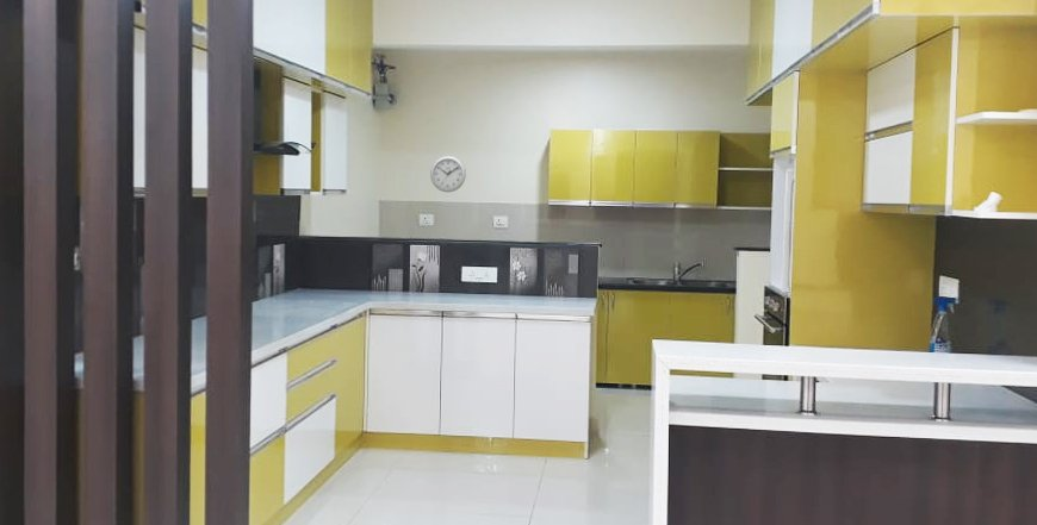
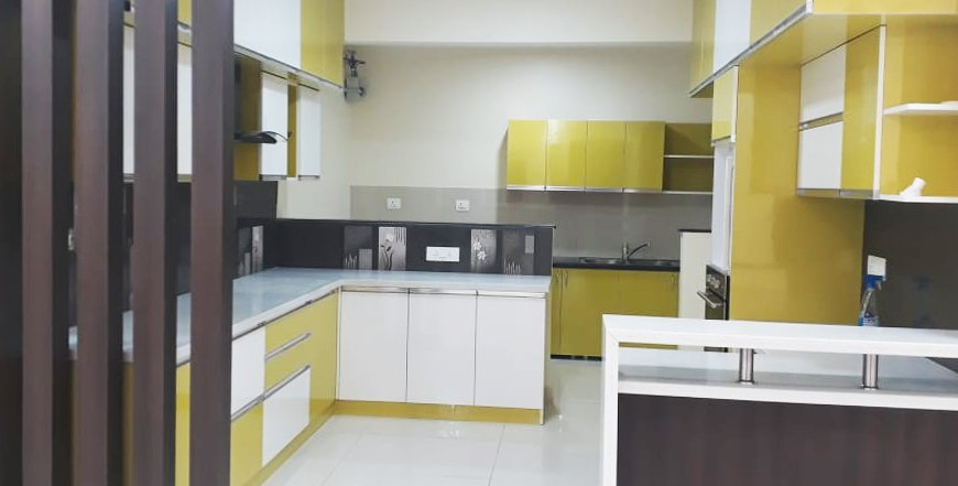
- wall clock (447, 174)
